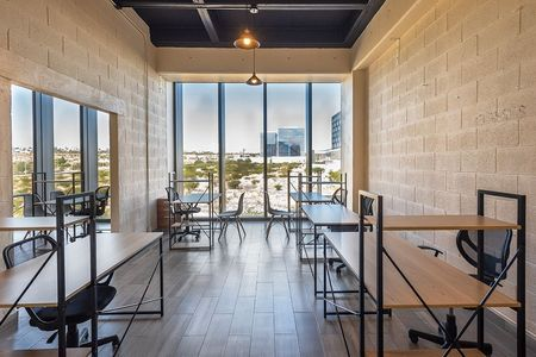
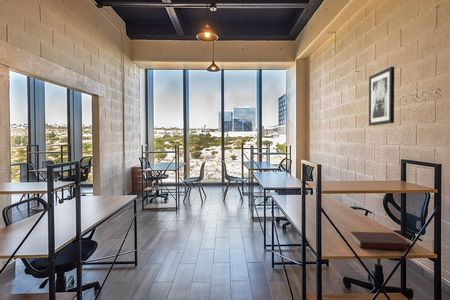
+ wall art (380, 98)
+ notebook (378, 240)
